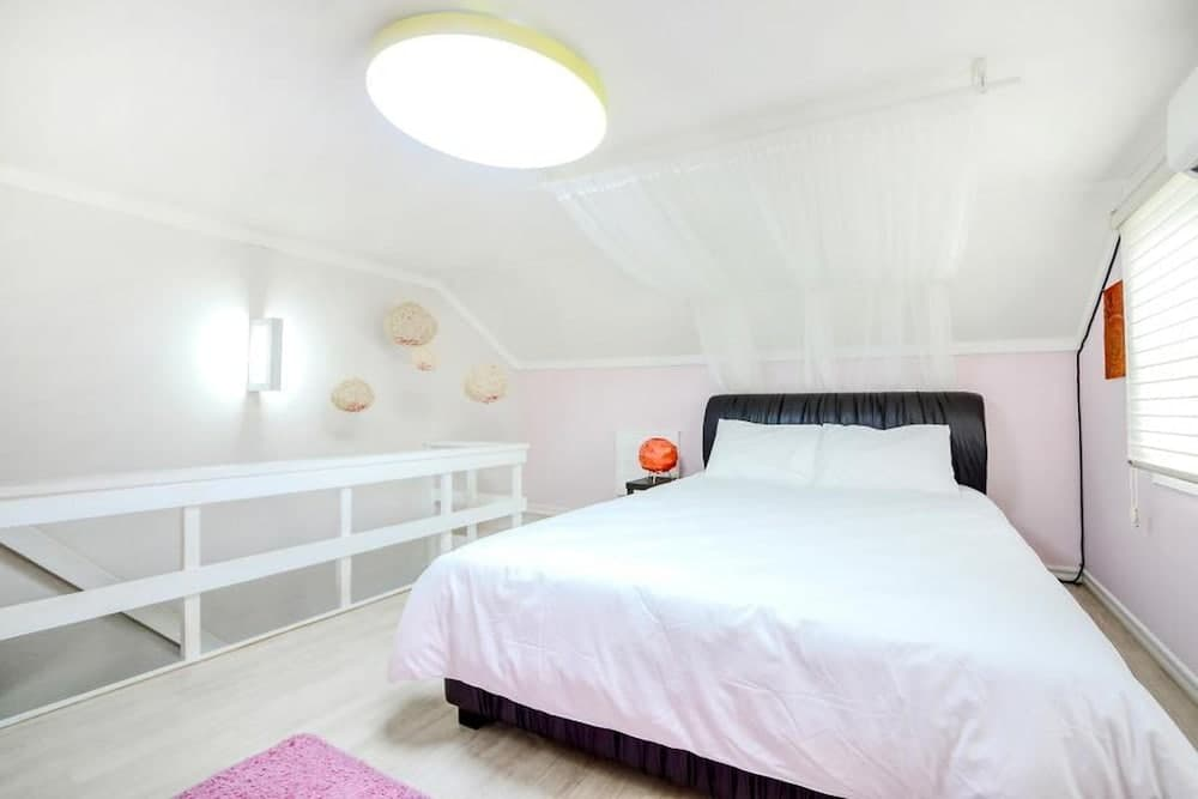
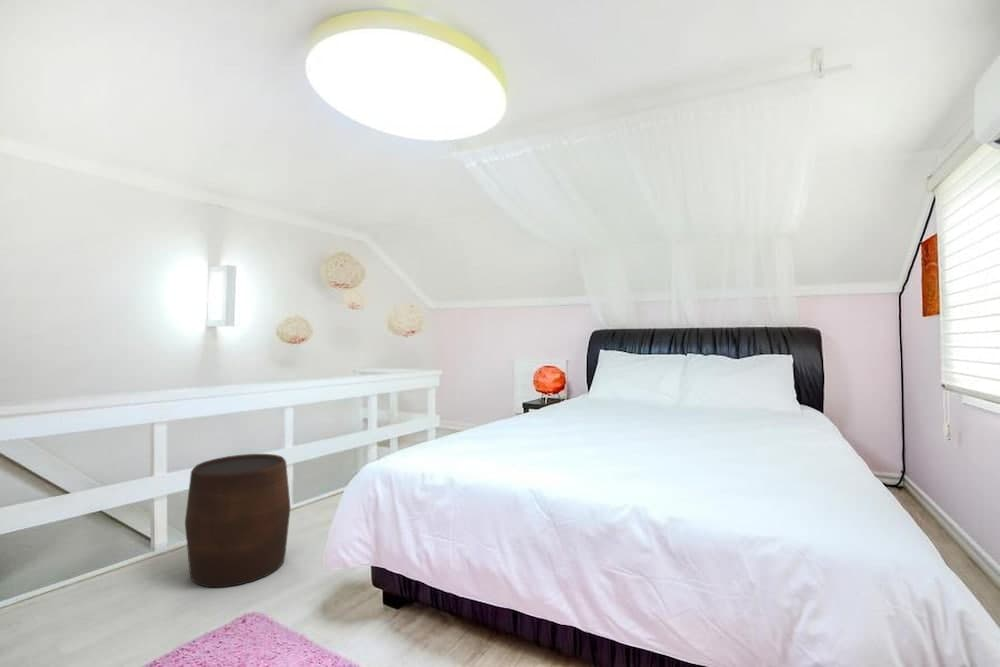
+ stool (240, 514)
